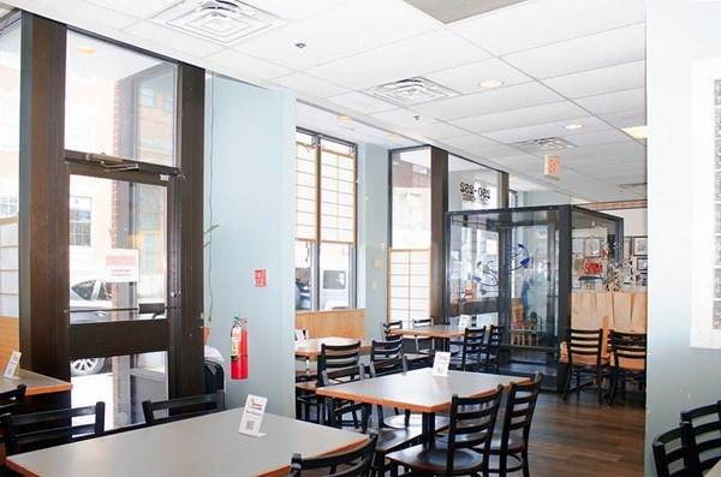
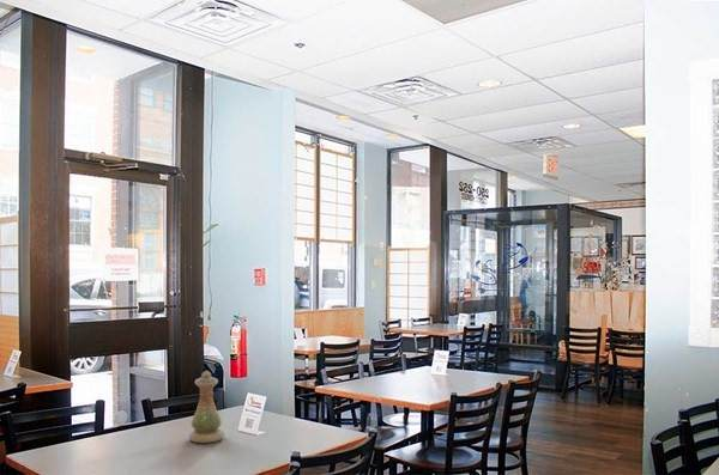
+ vase (206, 404)
